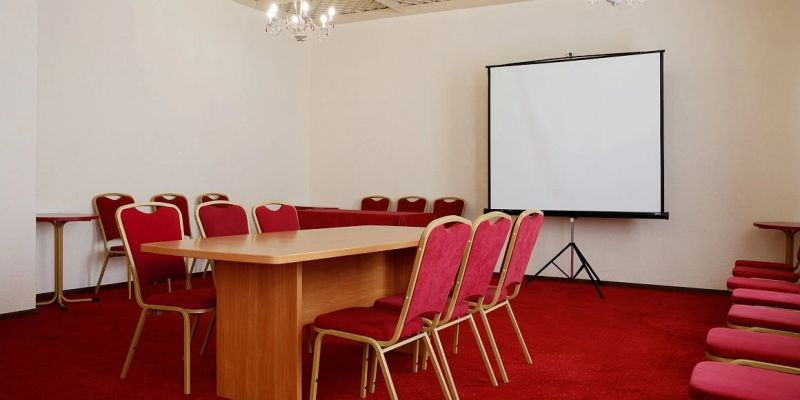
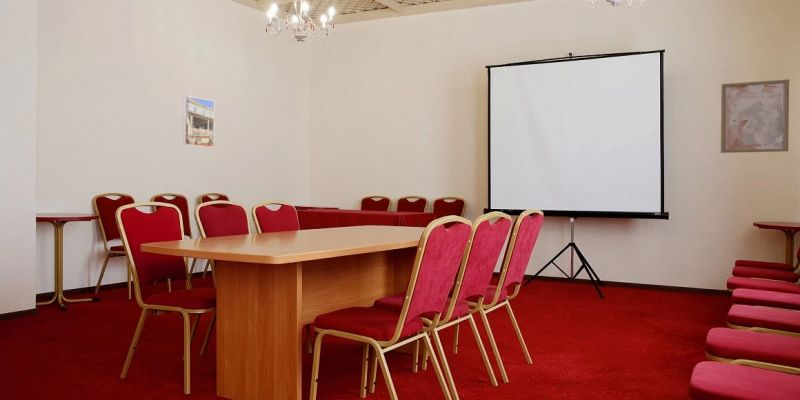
+ wall art (754, 116)
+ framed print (198, 122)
